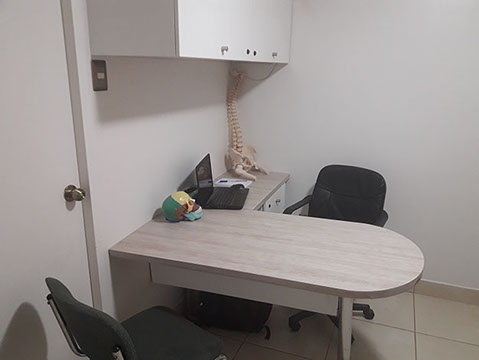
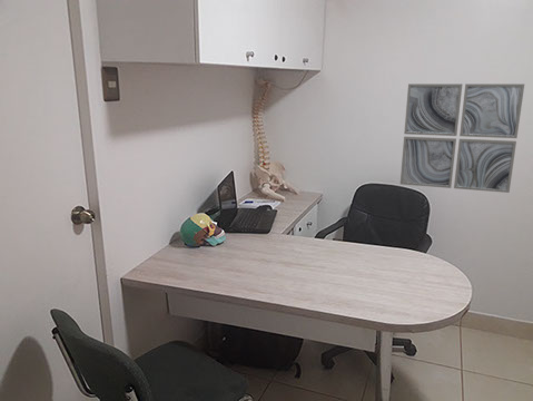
+ wall art (455, 138)
